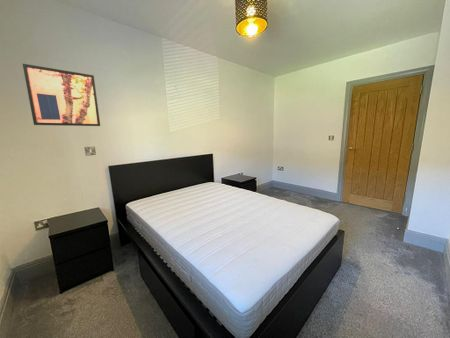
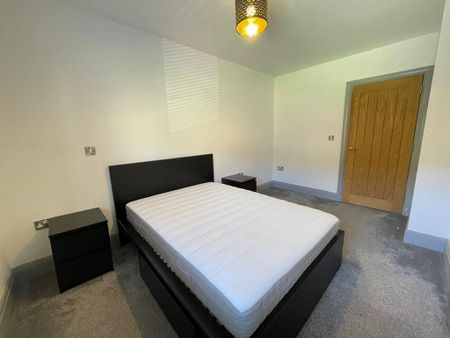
- wall art (65, 98)
